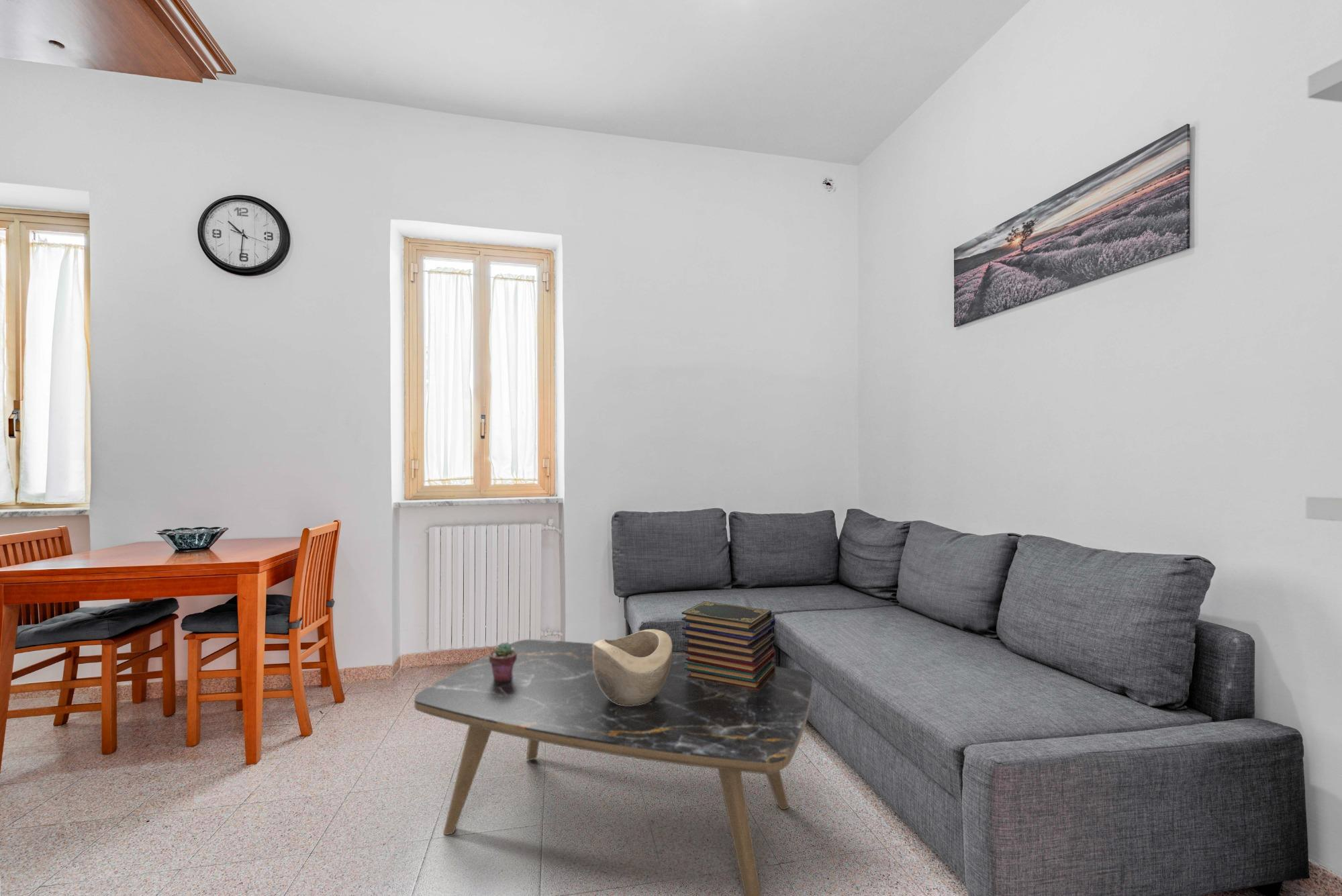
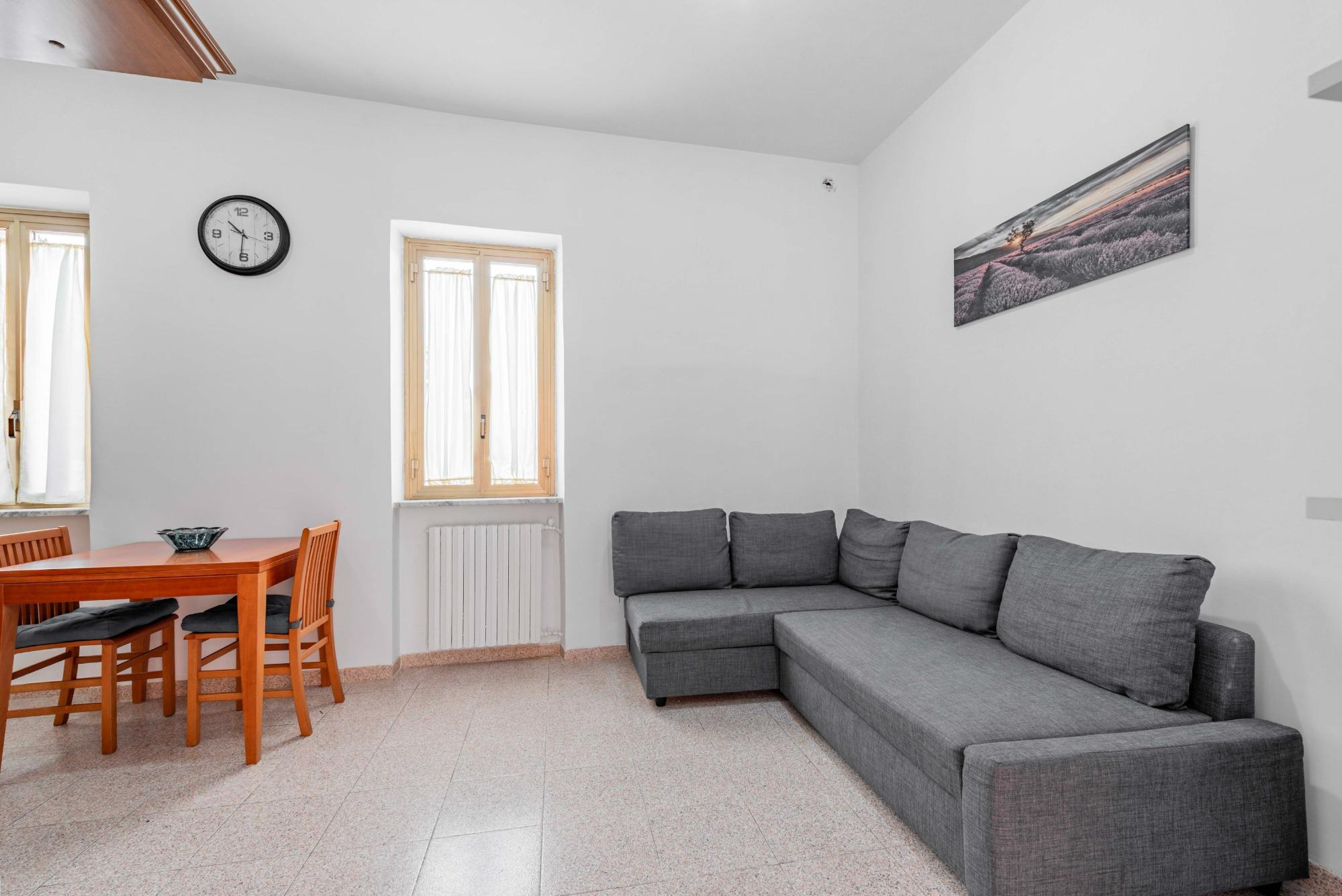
- potted succulent (503, 660)
- decorative bowl (632, 666)
- coffee table (620, 751)
- book stack (728, 642)
